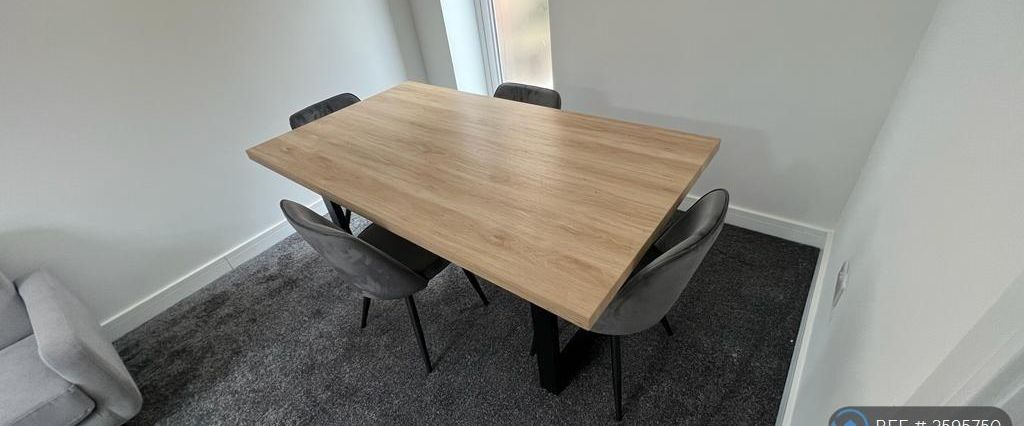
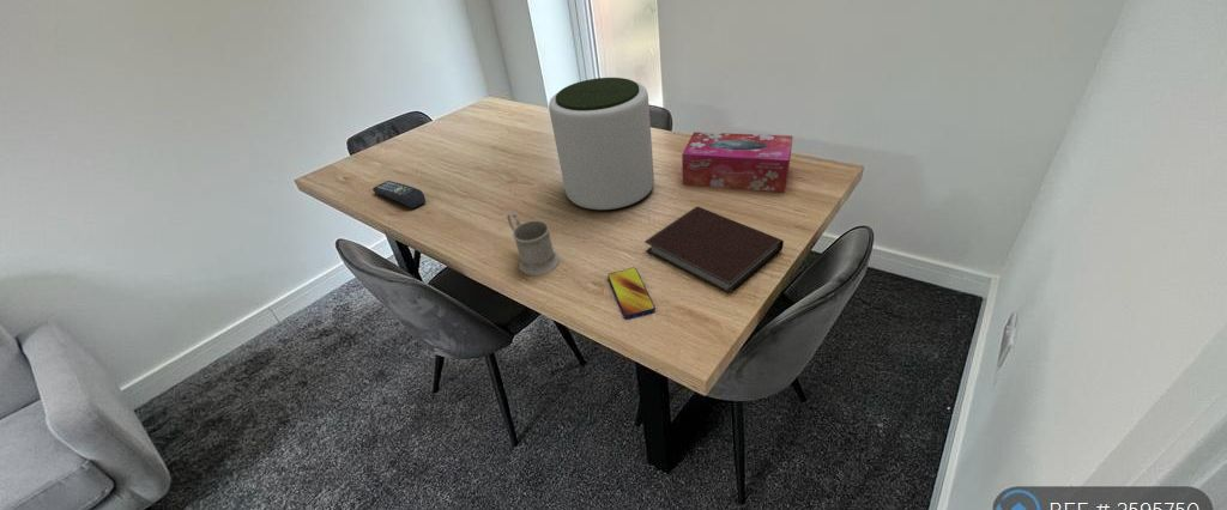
+ notebook (712, 245)
+ smartphone (630, 291)
+ mug (528, 239)
+ tissue box (737, 160)
+ plant pot (604, 144)
+ remote control (398, 192)
